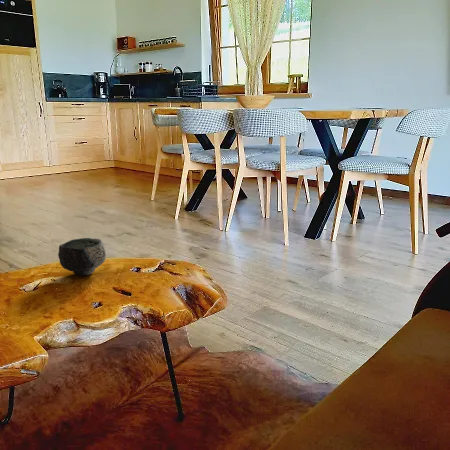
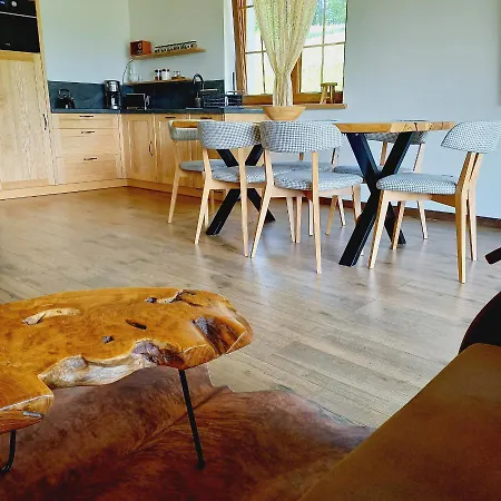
- ceramic bowl (82, 257)
